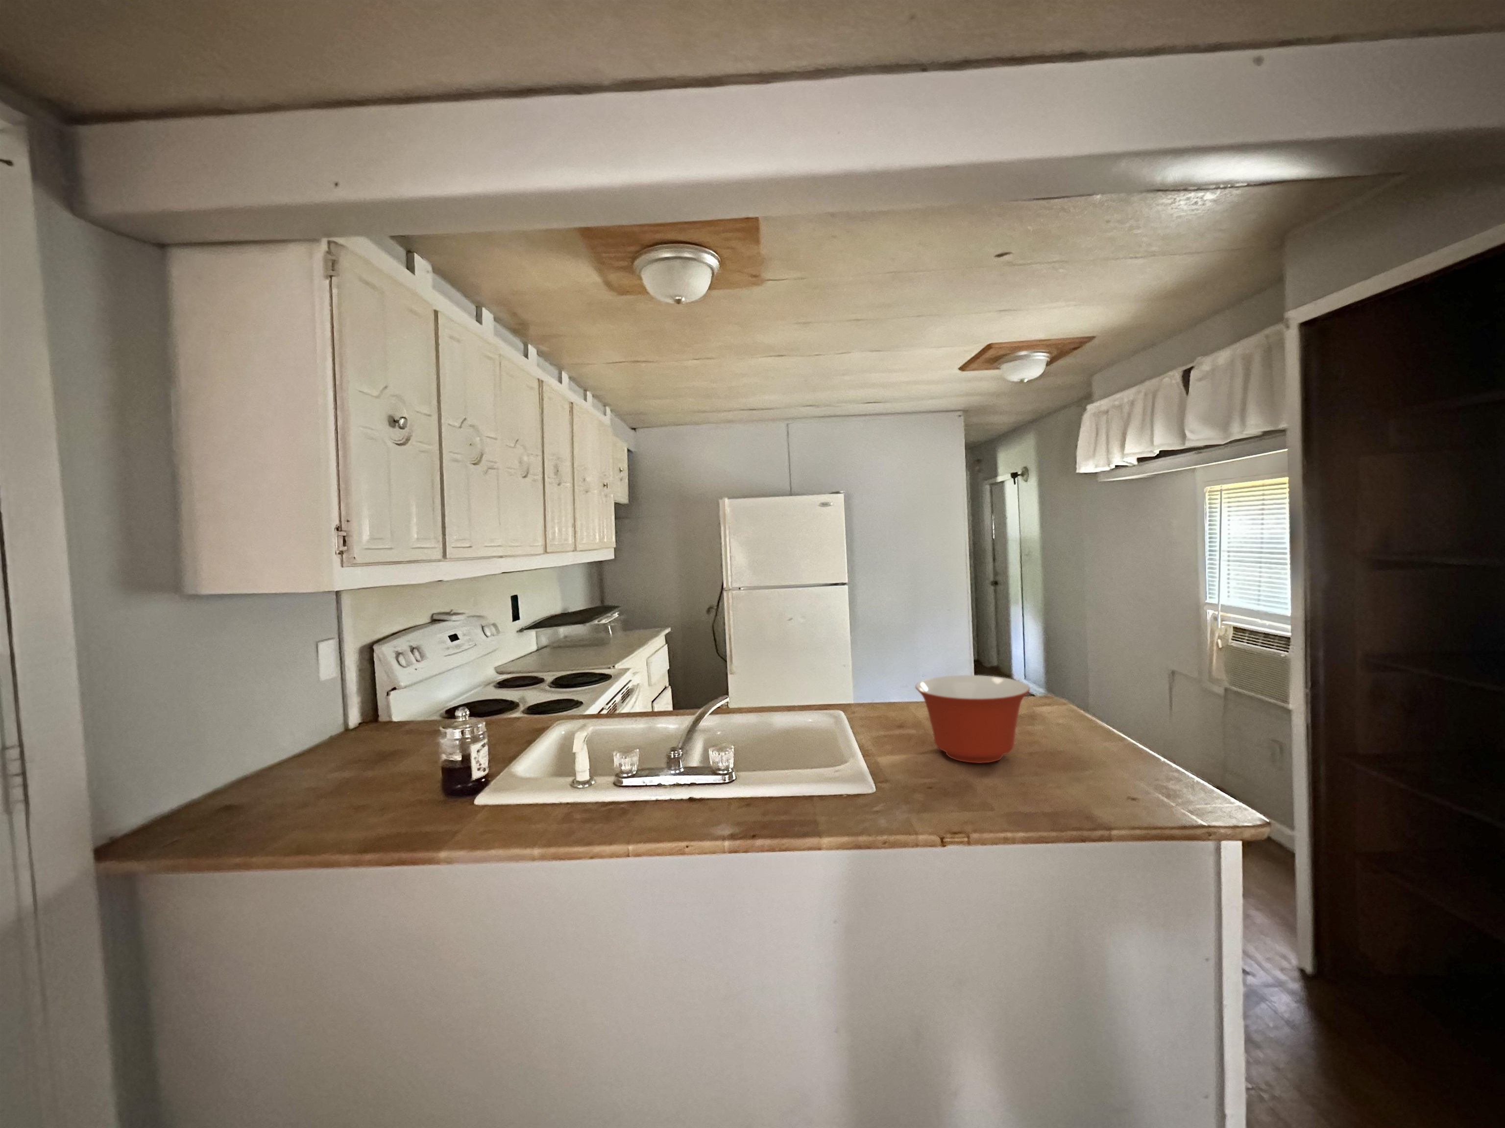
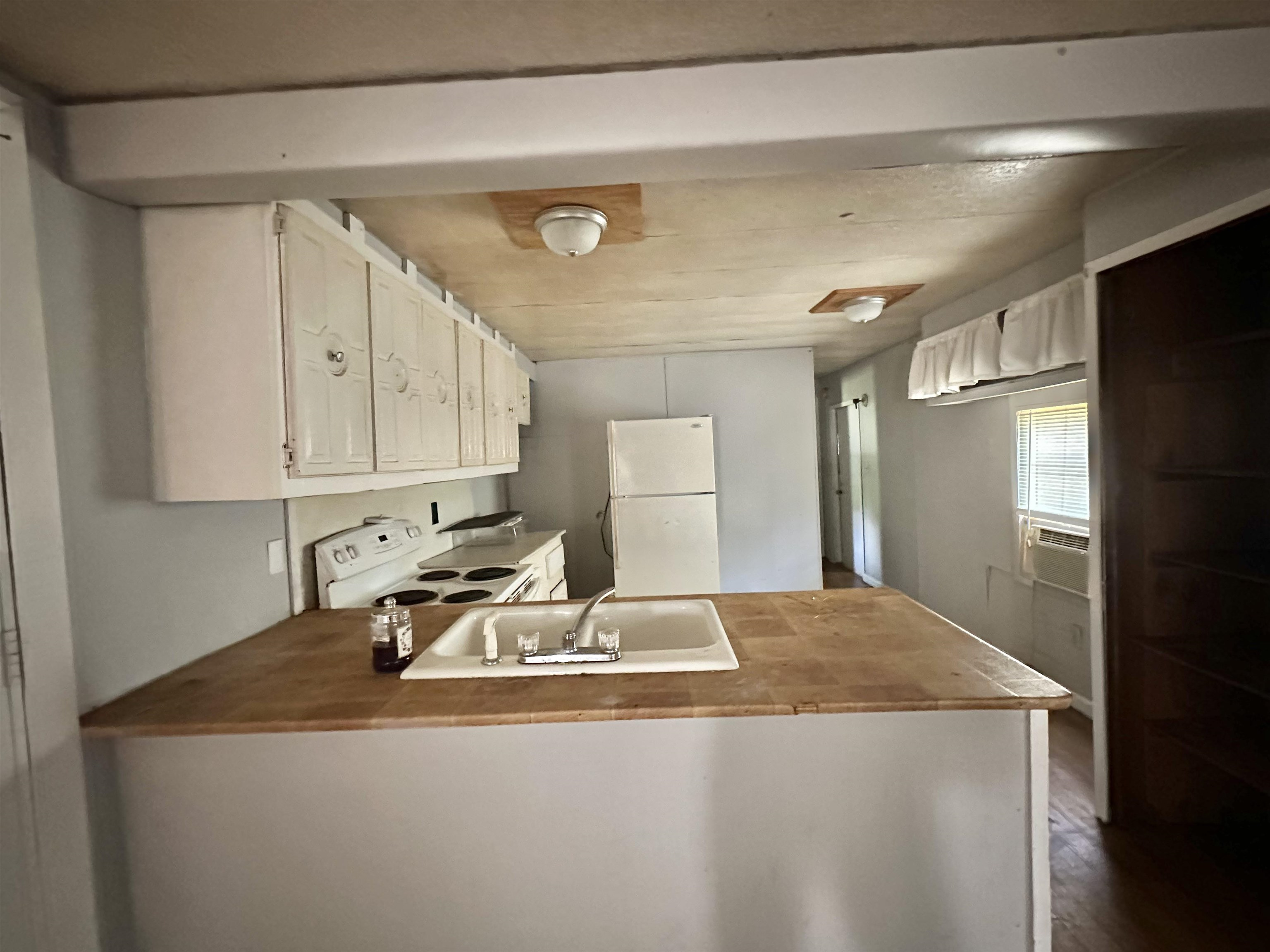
- mixing bowl (973, 719)
